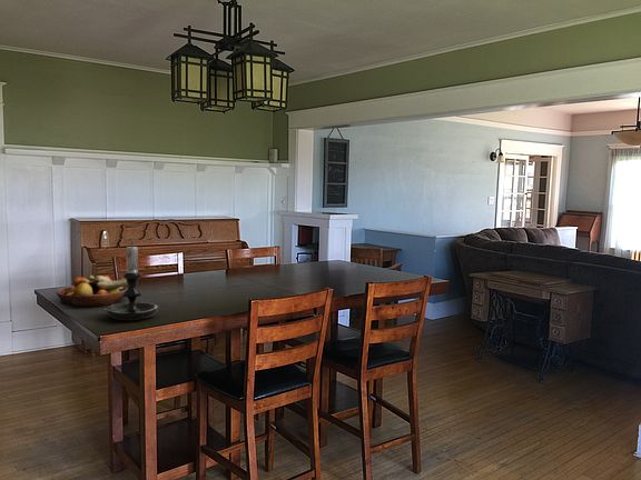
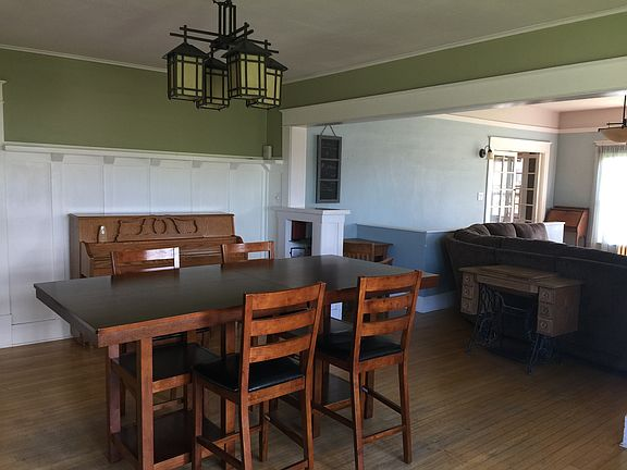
- fruit bowl (93, 287)
- candle holder (130, 279)
